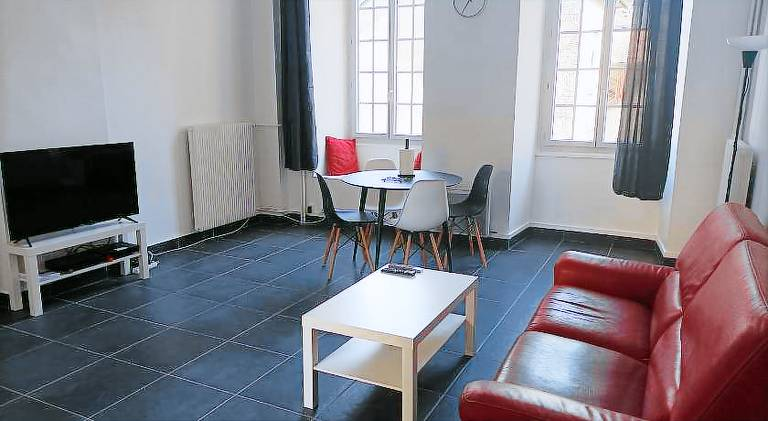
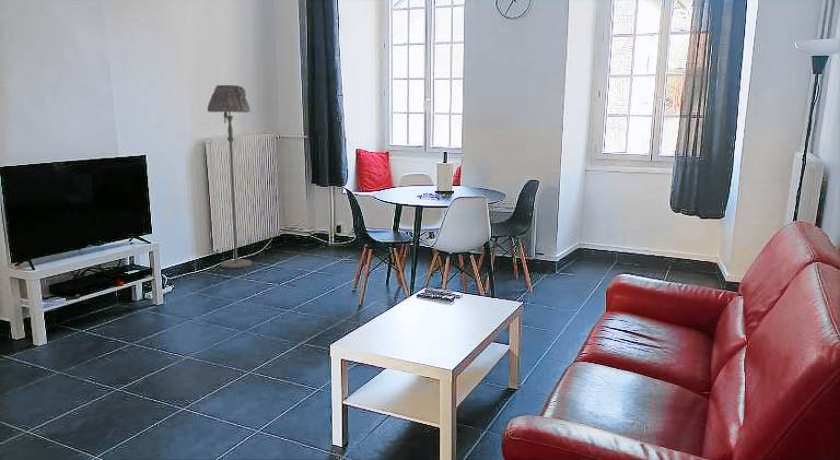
+ floor lamp (232, 177)
